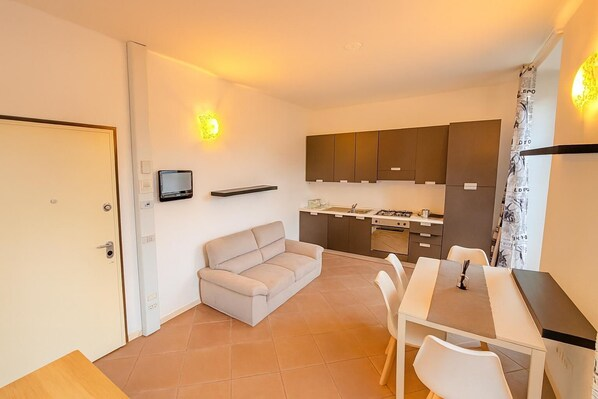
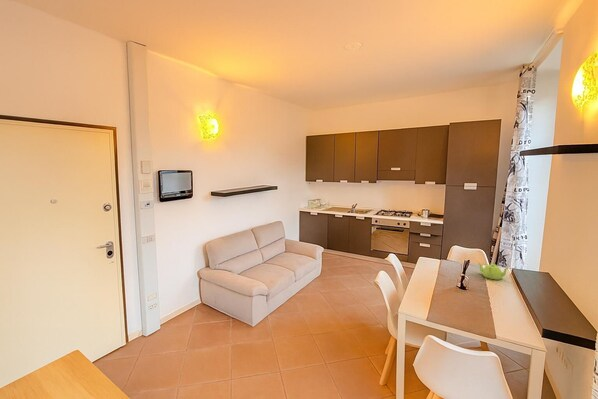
+ teapot (491, 270)
